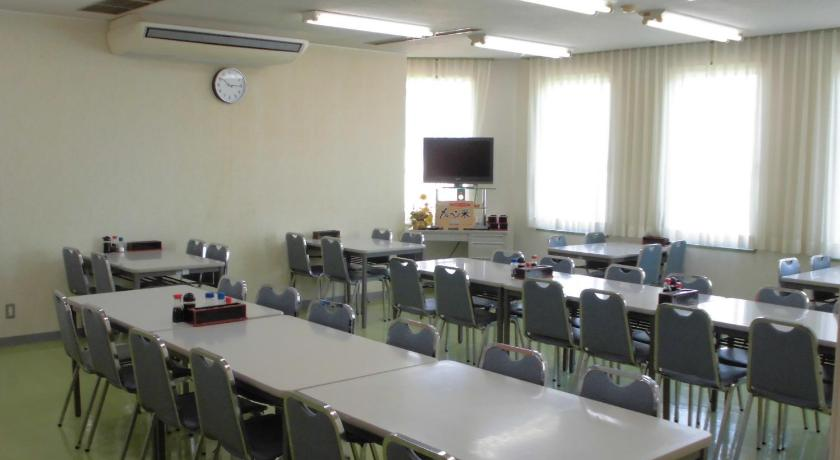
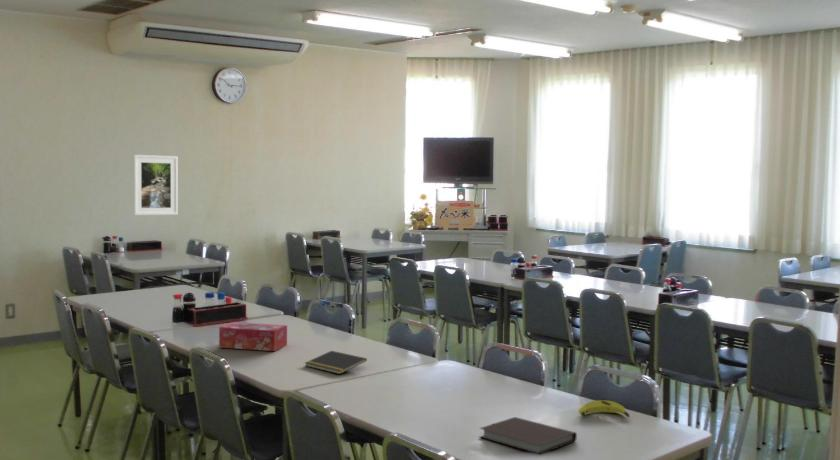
+ tissue box (253, 336)
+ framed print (156, 185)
+ notebook (527, 434)
+ notepad (335, 361)
+ banana (603, 409)
